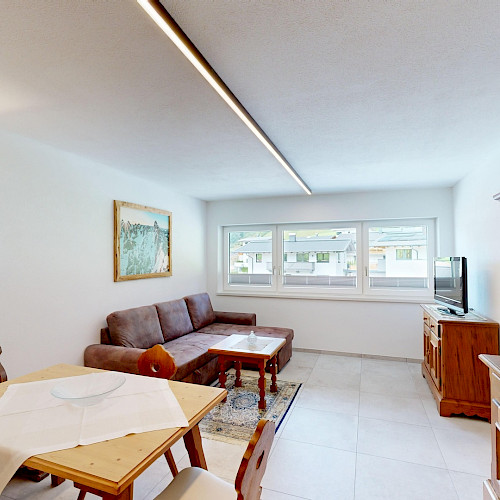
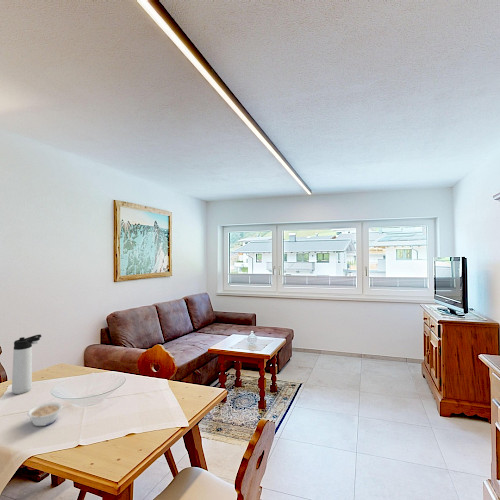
+ thermos bottle (27, 363)
+ legume (45, 414)
